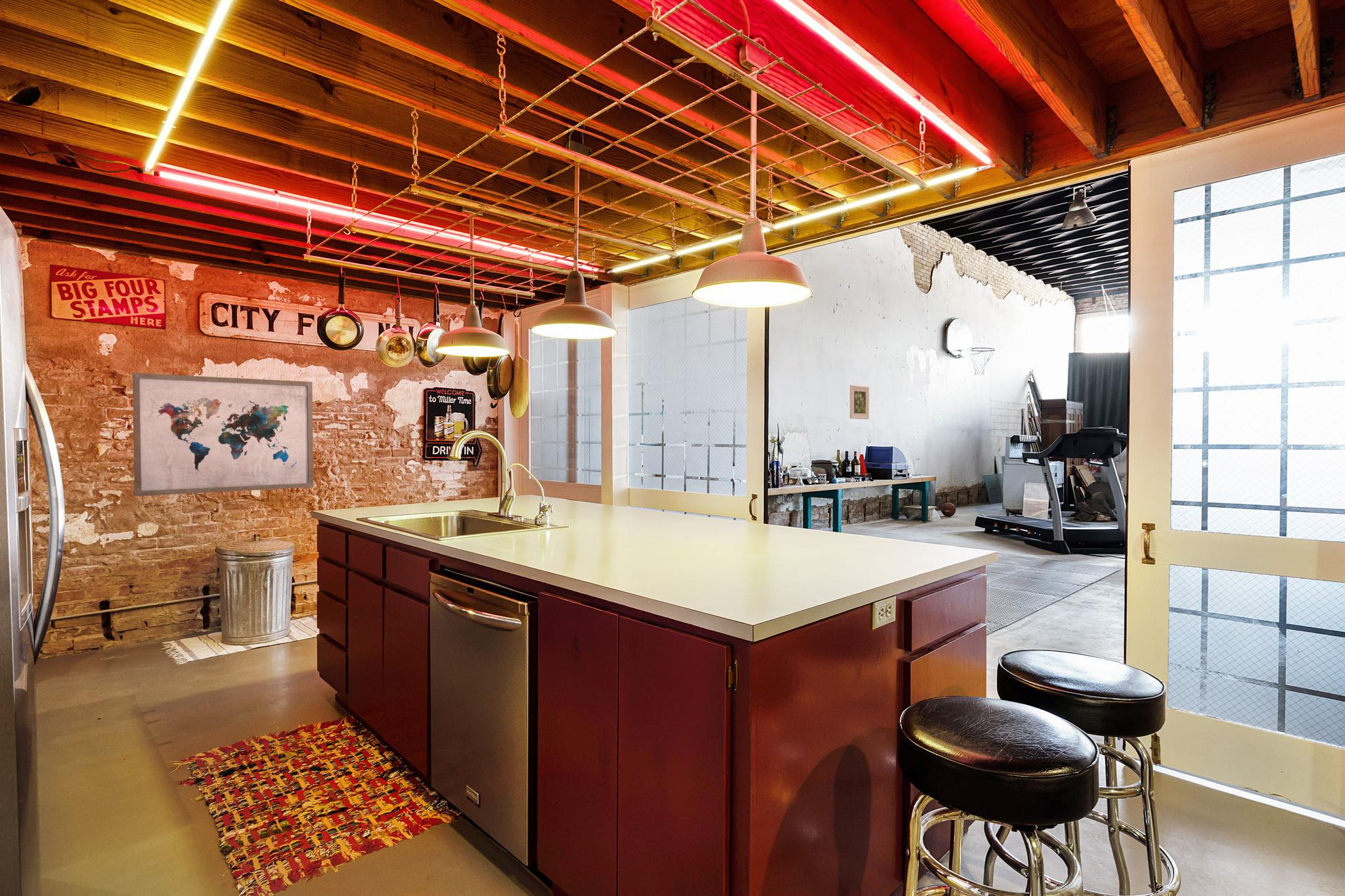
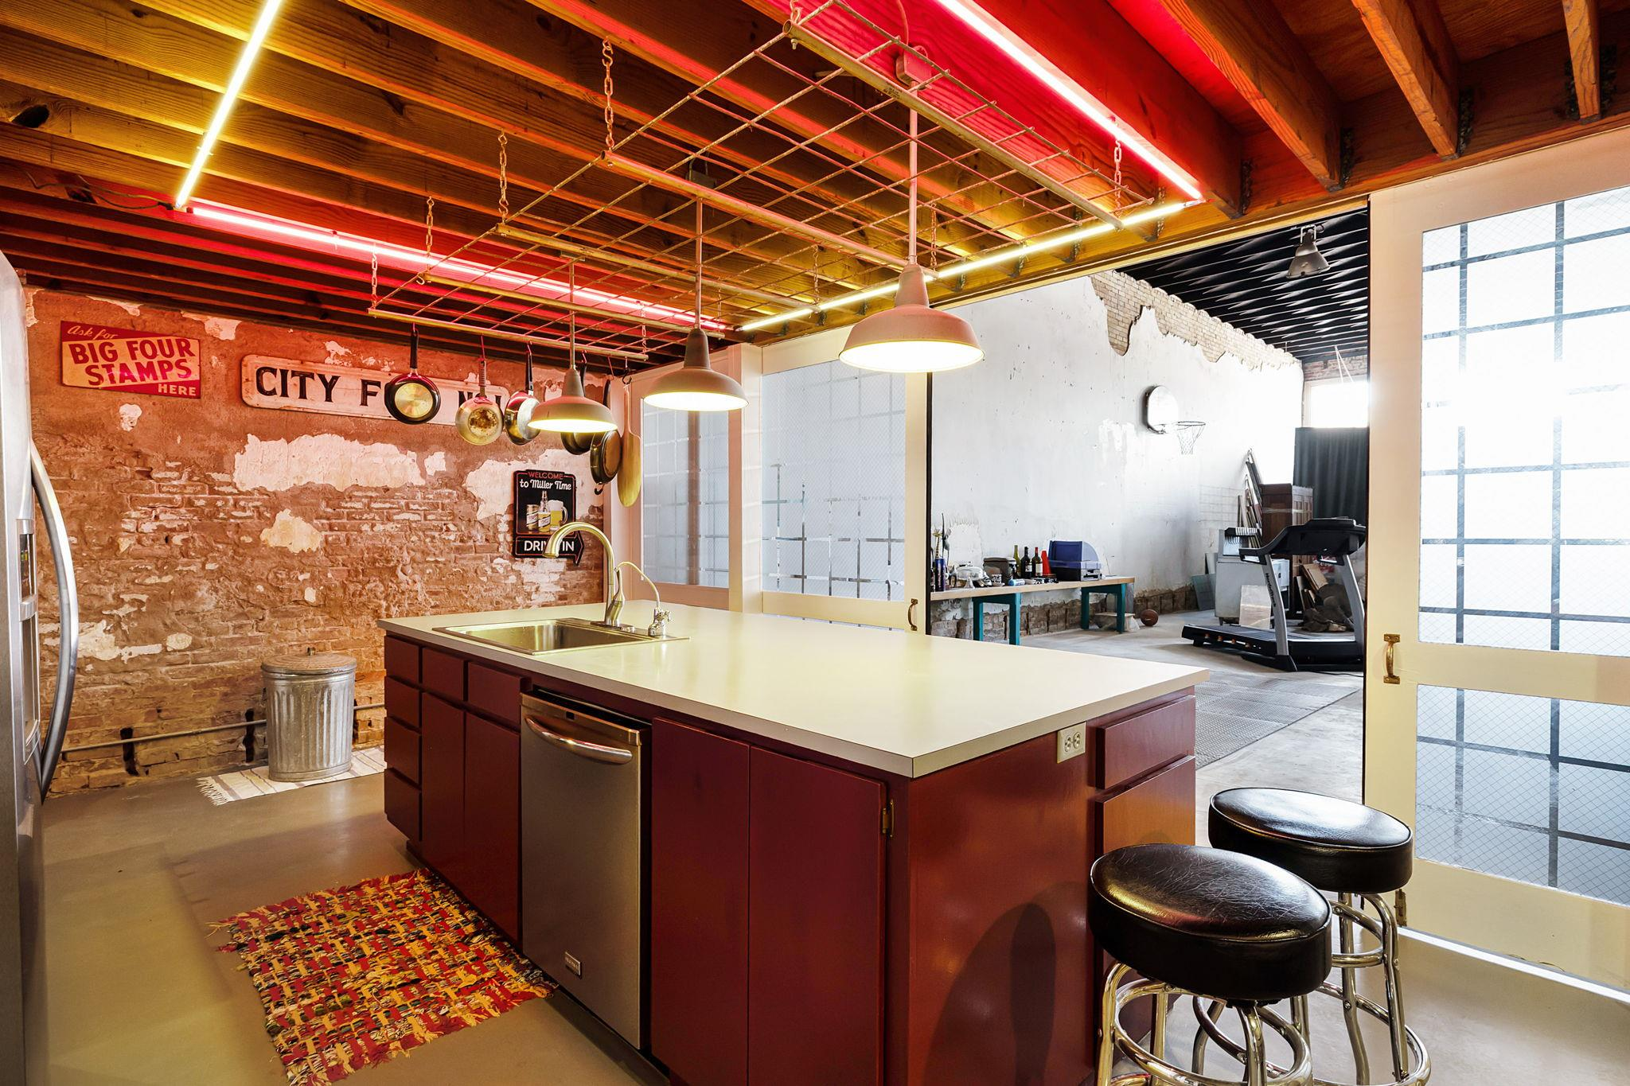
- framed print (859, 402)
- wall art (230, 435)
